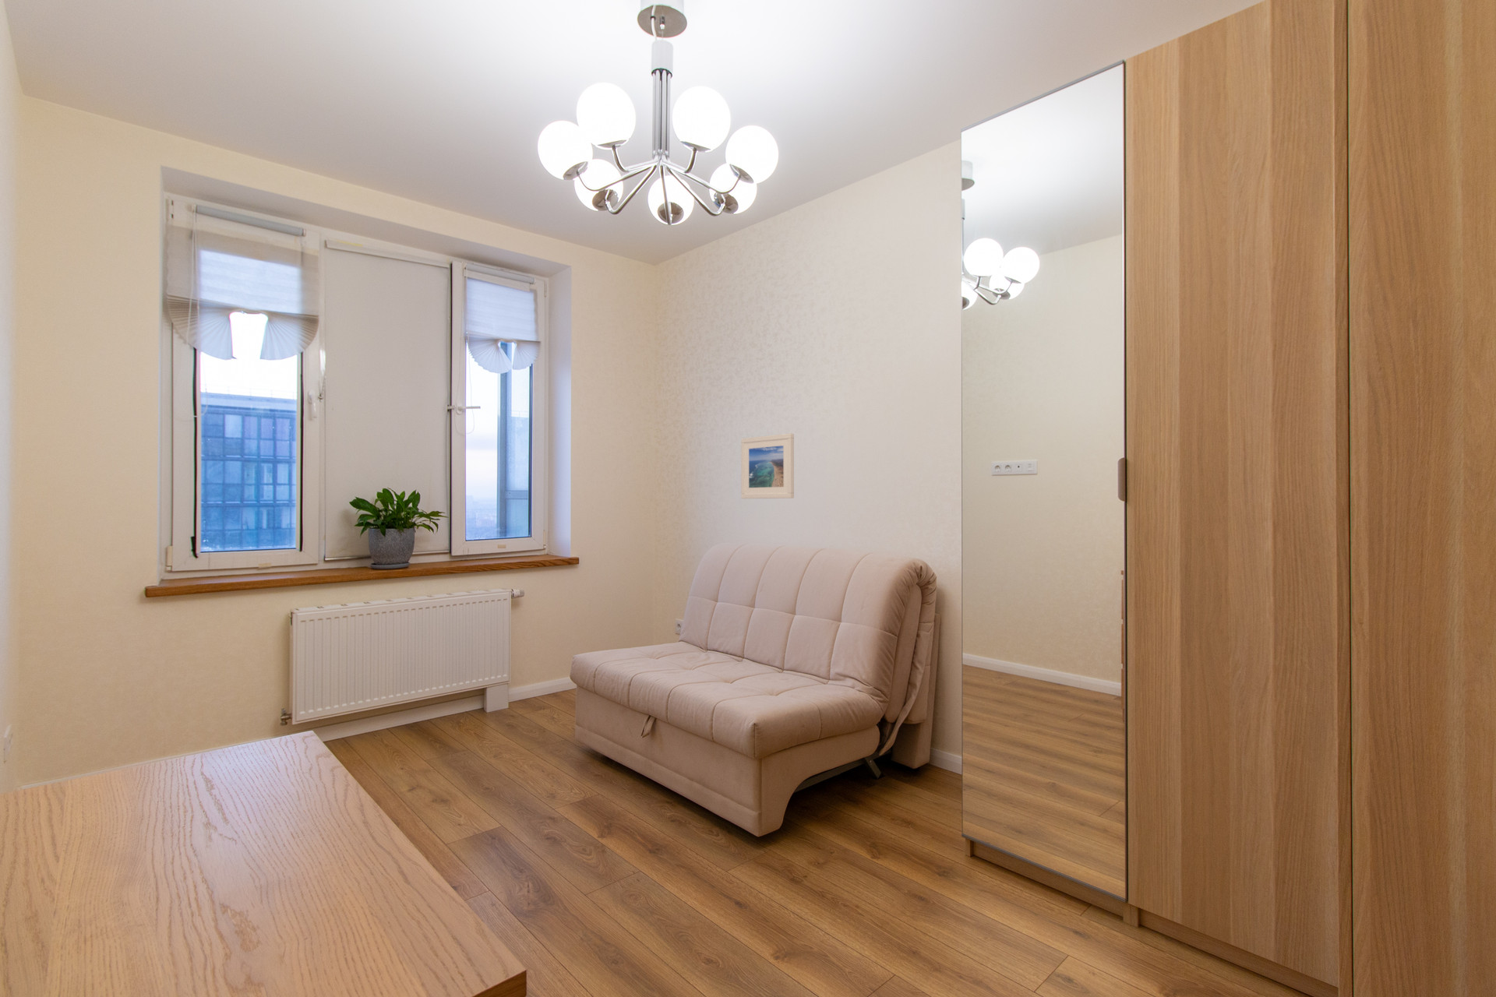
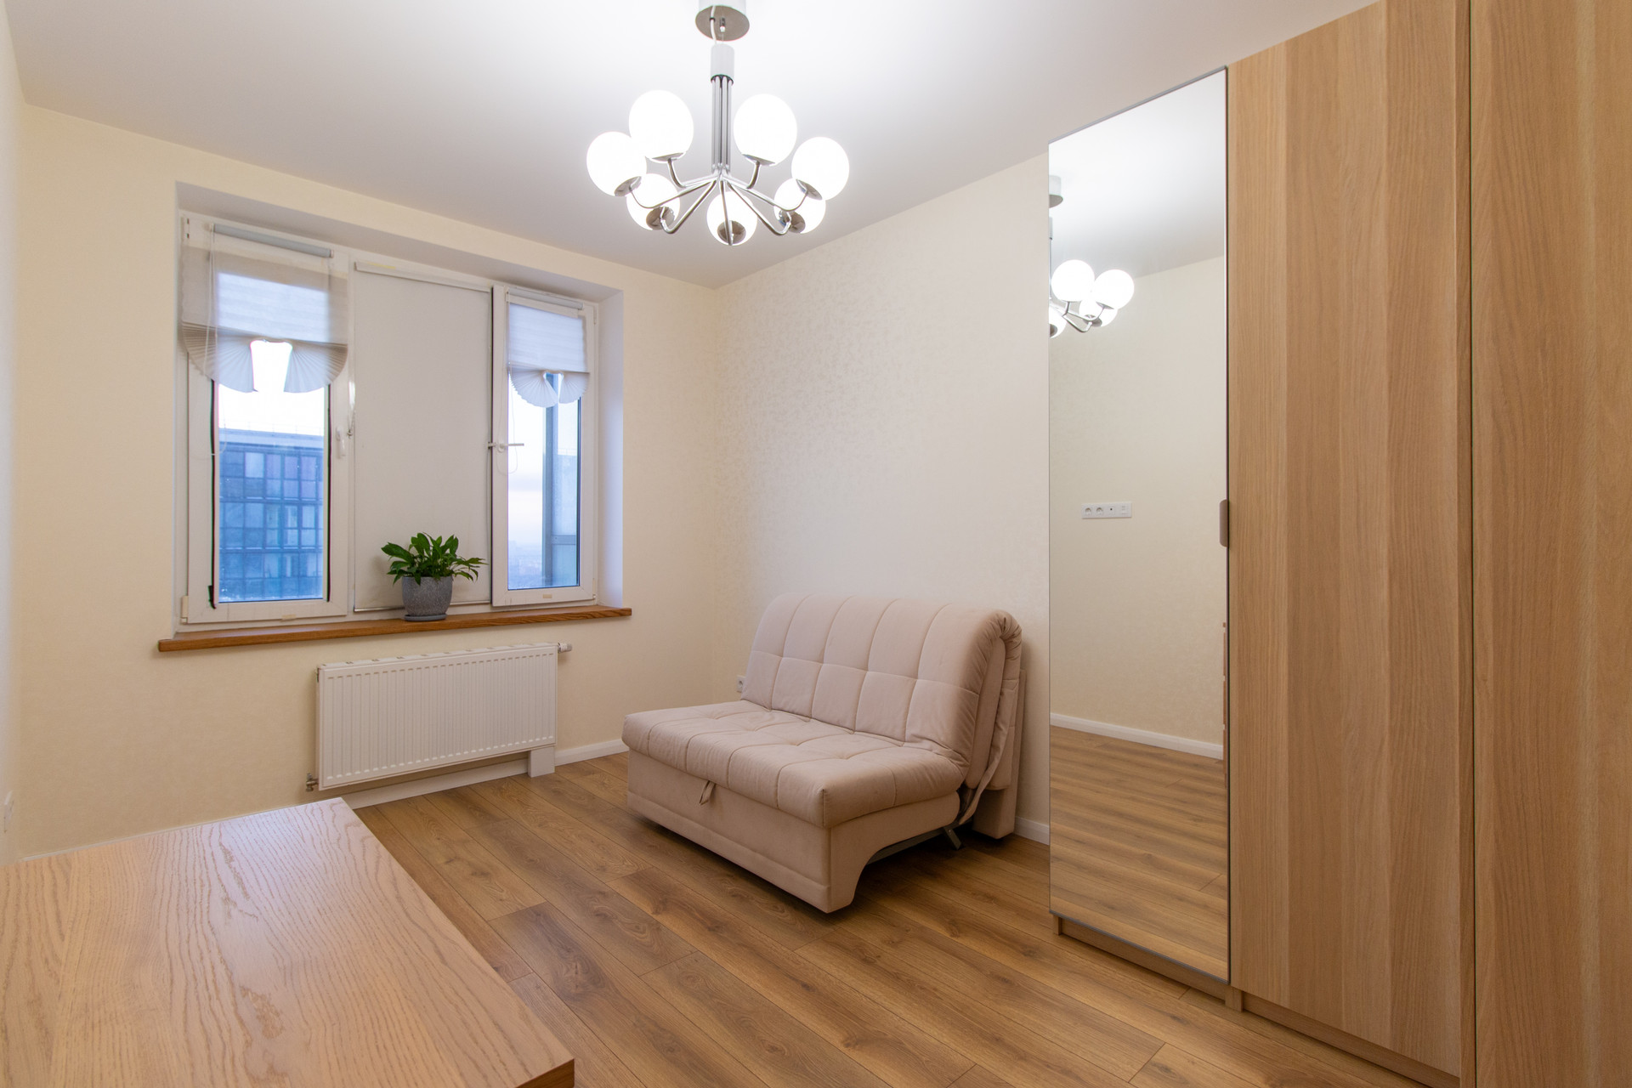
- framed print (766, 466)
